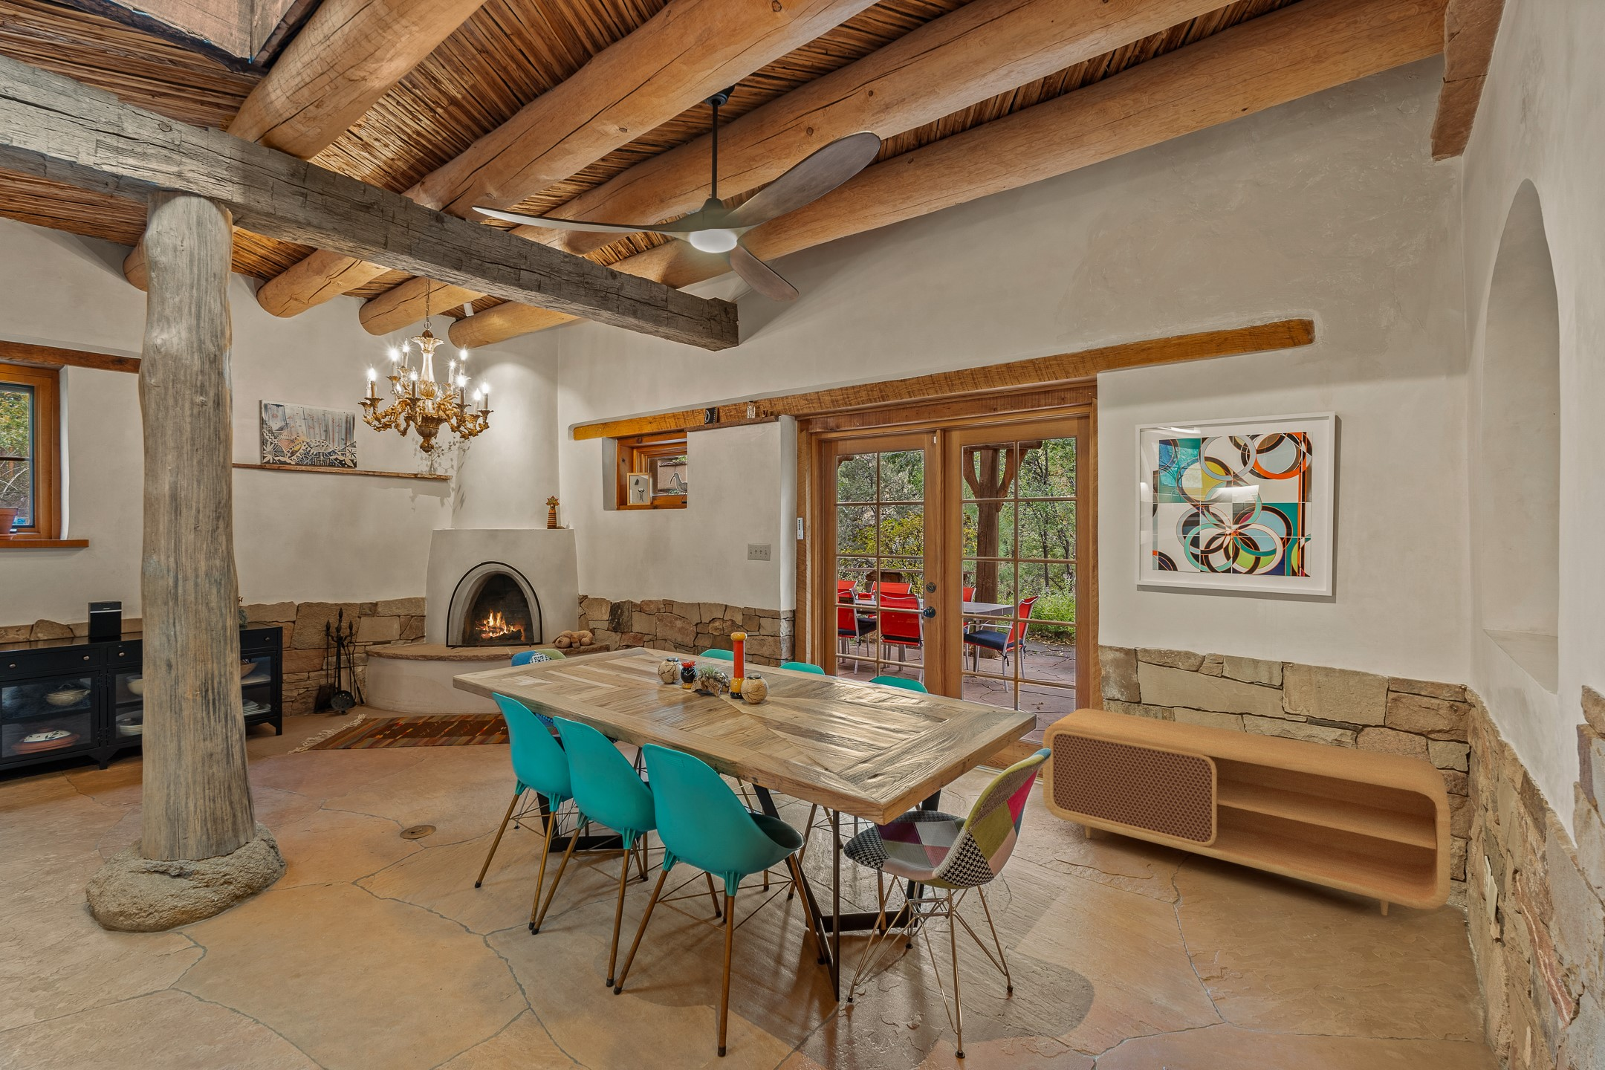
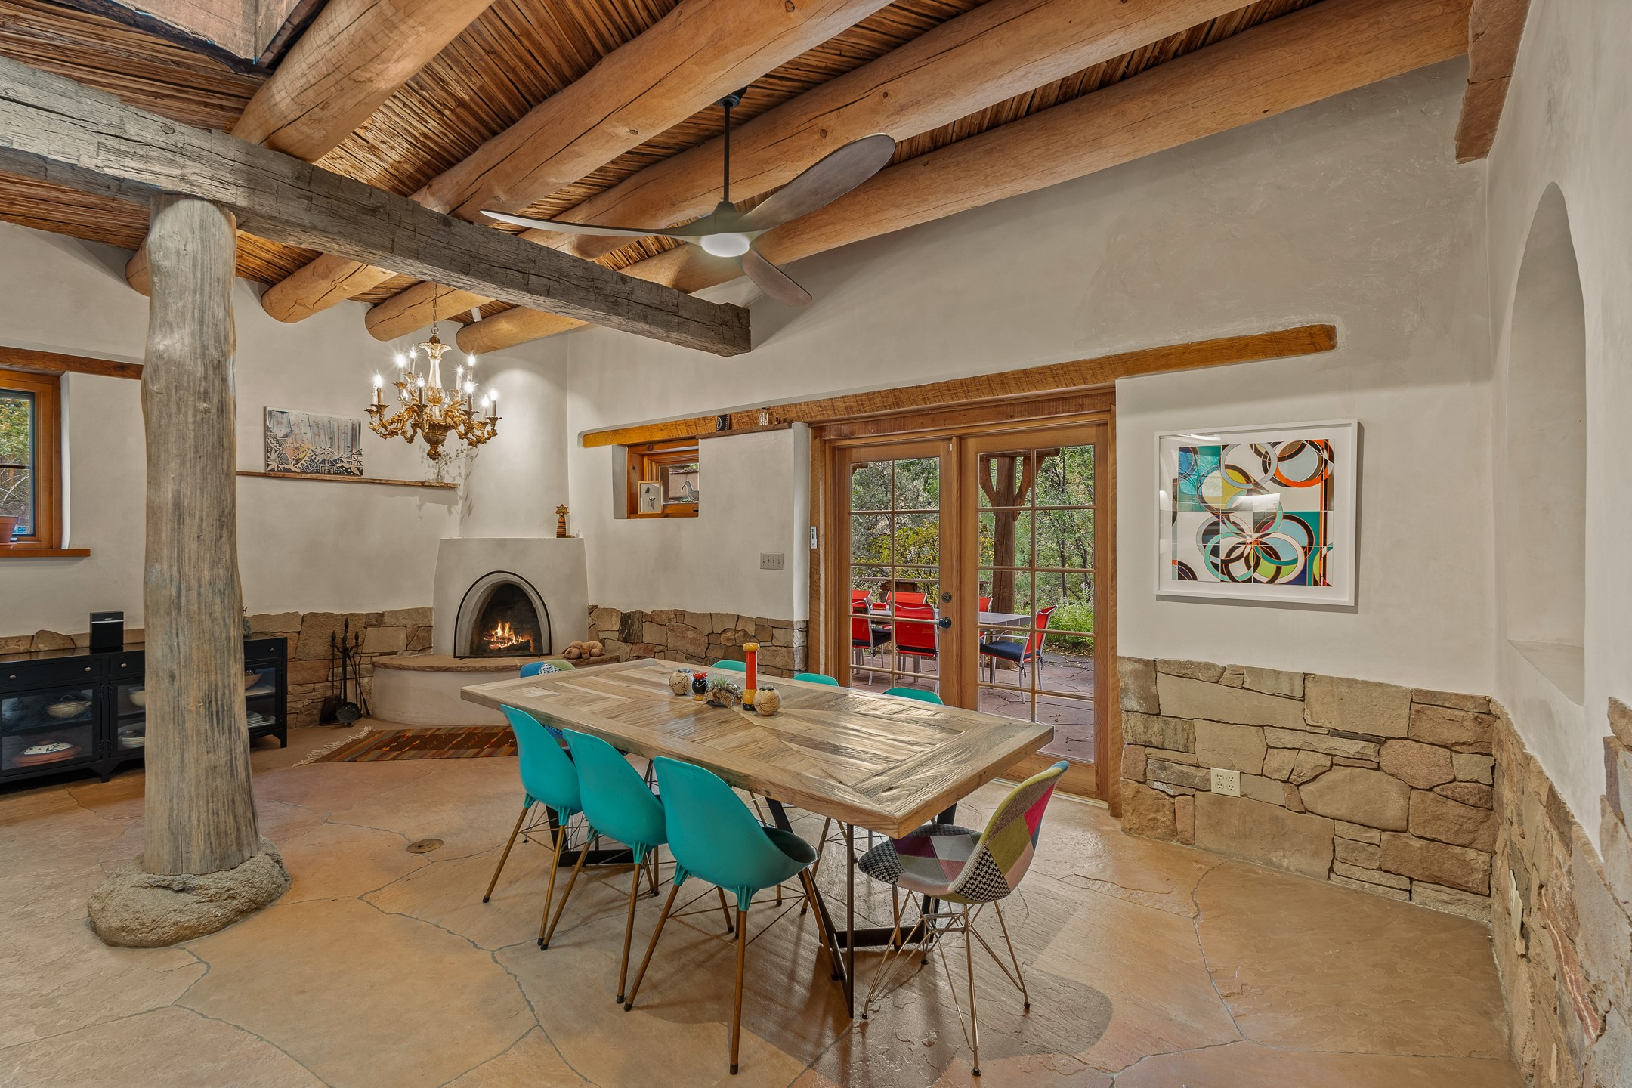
- tv stand (1223, 801)
